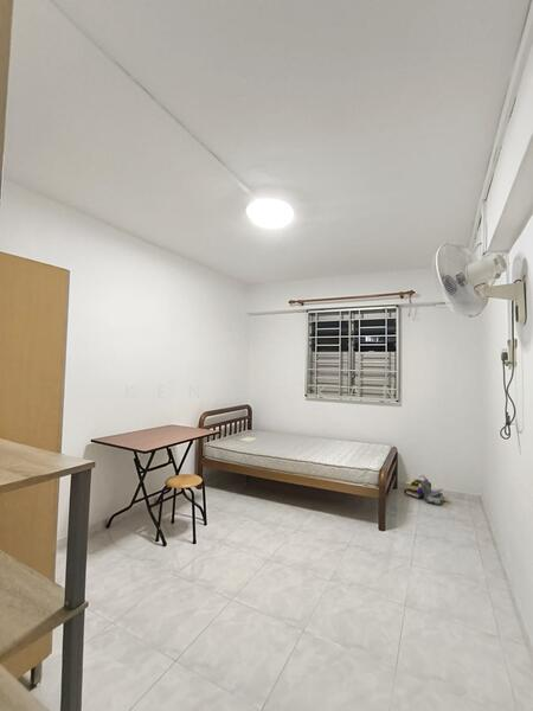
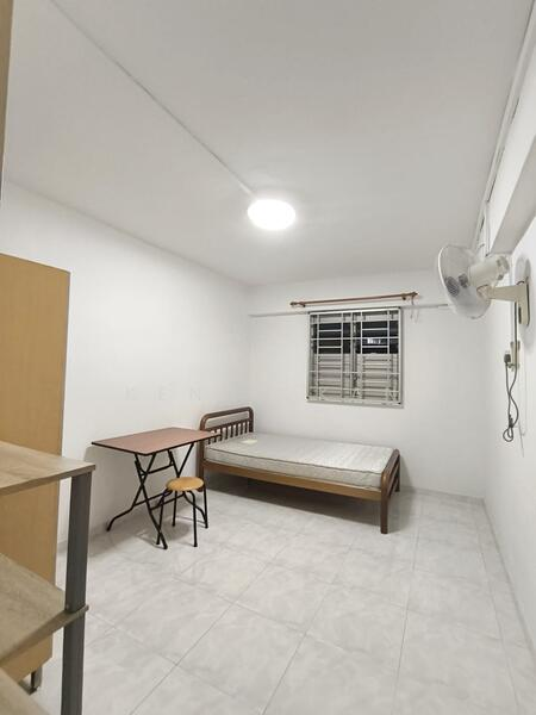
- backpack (426, 486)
